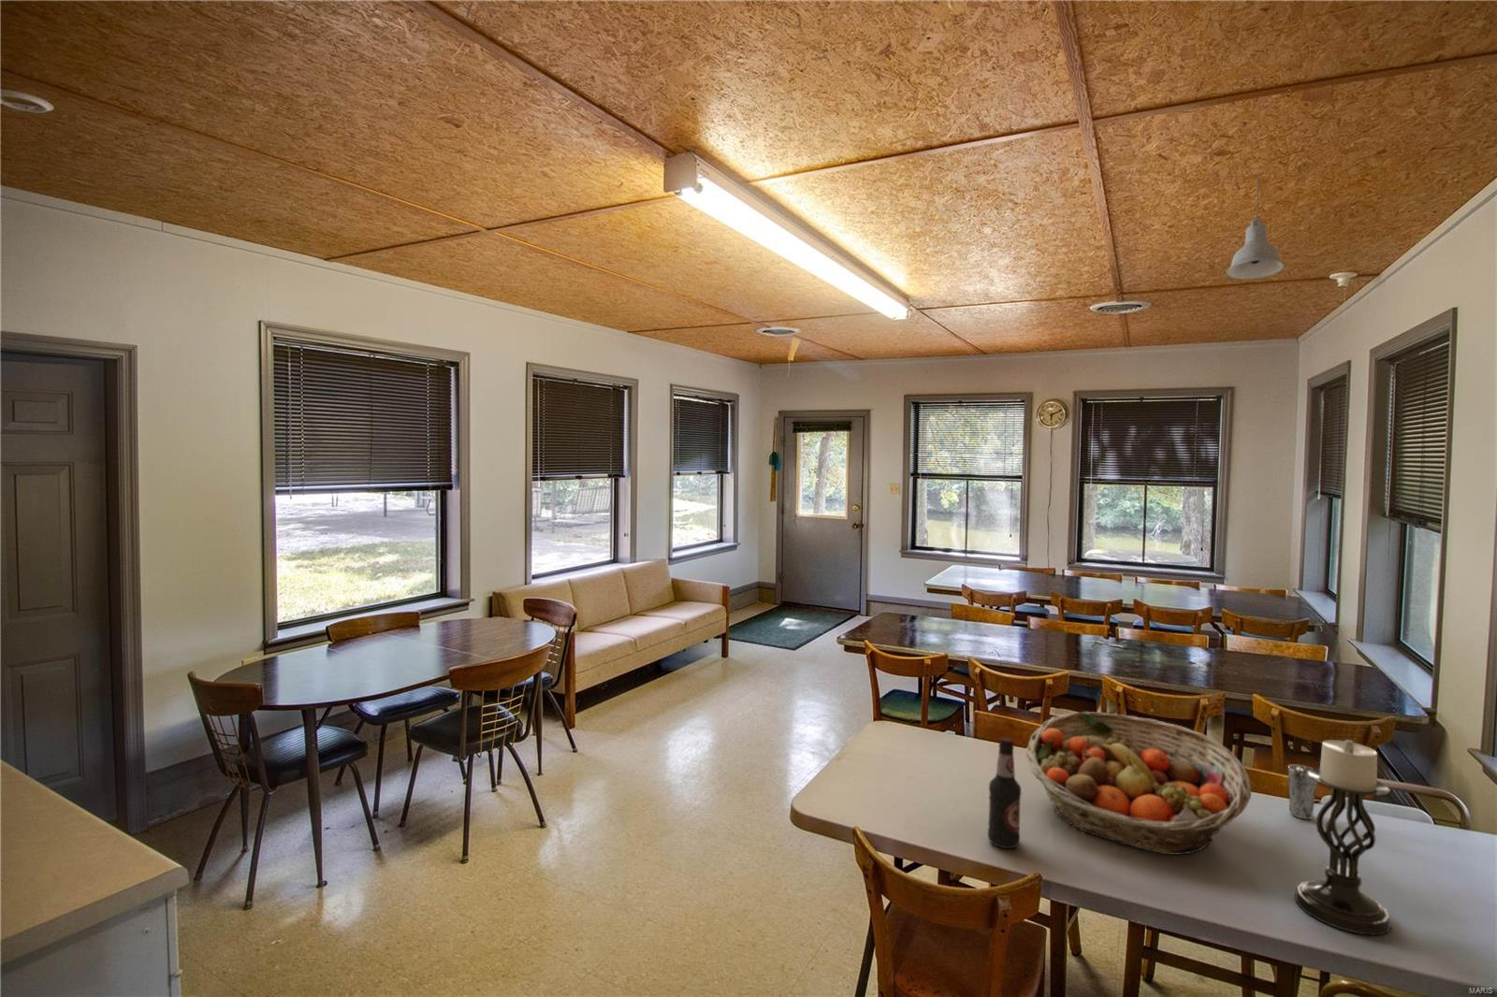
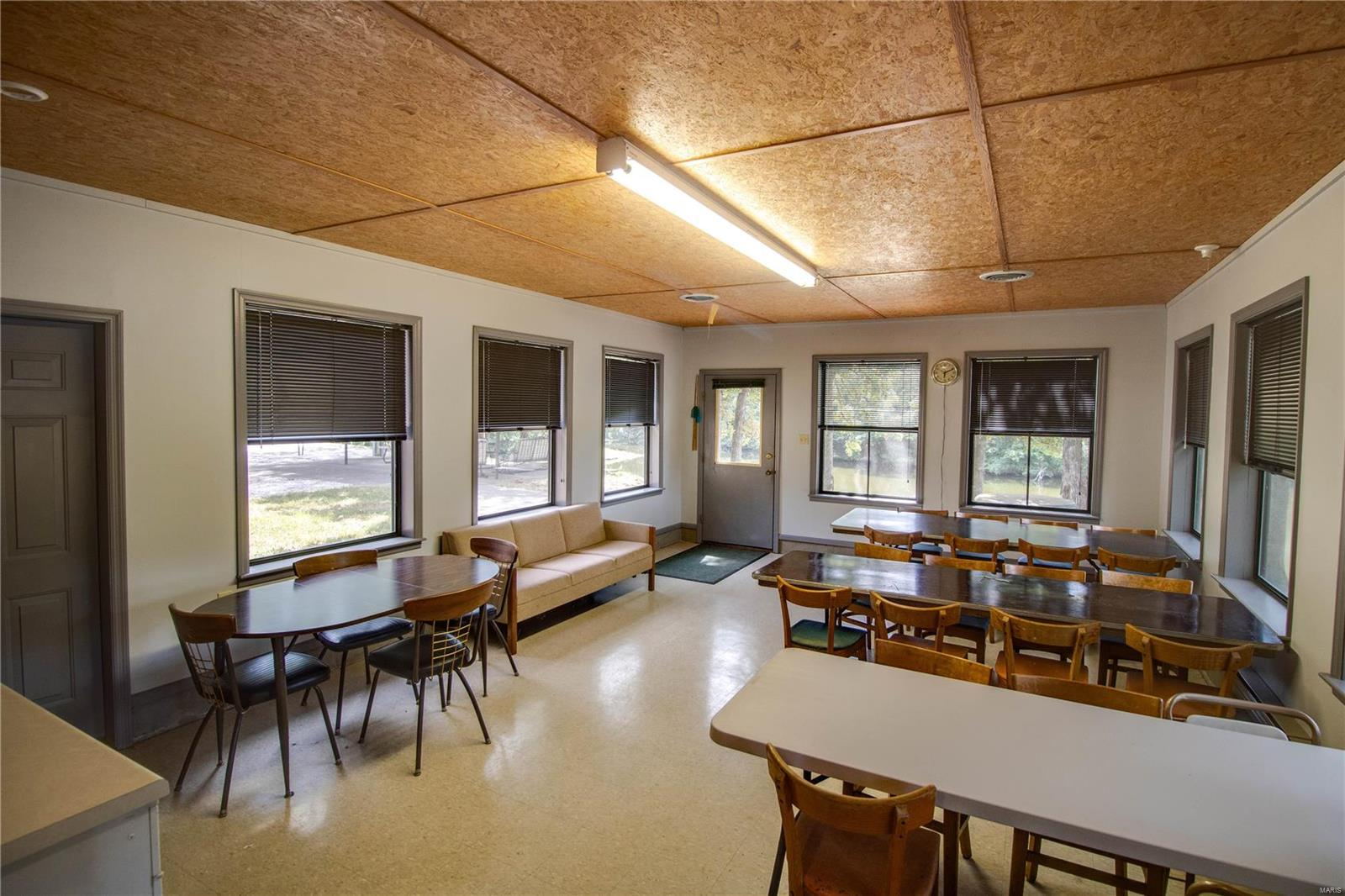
- fruit basket (1130, 777)
- bottle (1005, 790)
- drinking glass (1301, 792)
- candle holder (1347, 827)
- pendant light (1255, 224)
